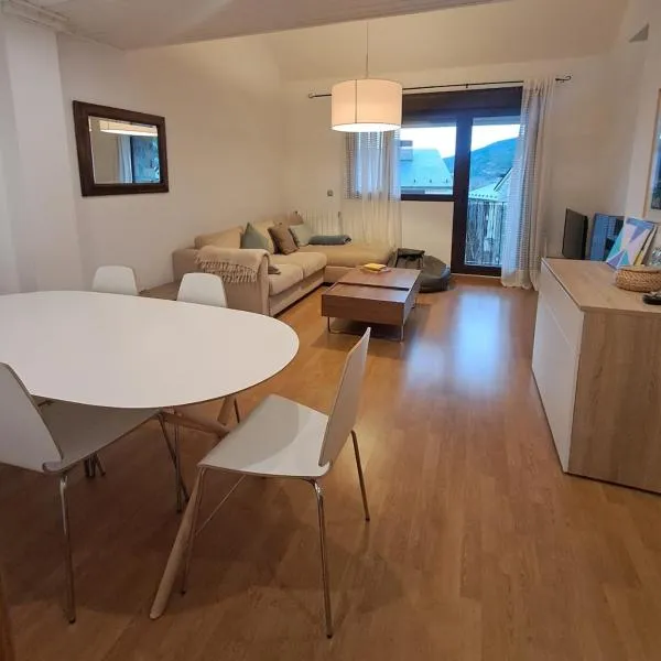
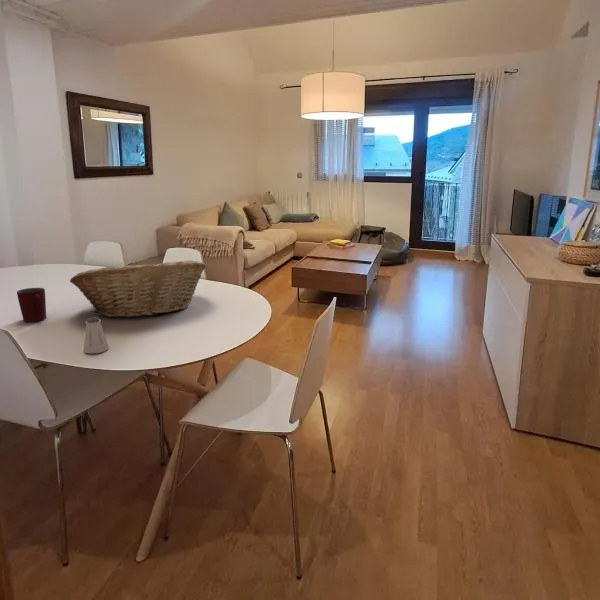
+ mug (34, 305)
+ fruit basket (142, 283)
+ saltshaker (94, 334)
